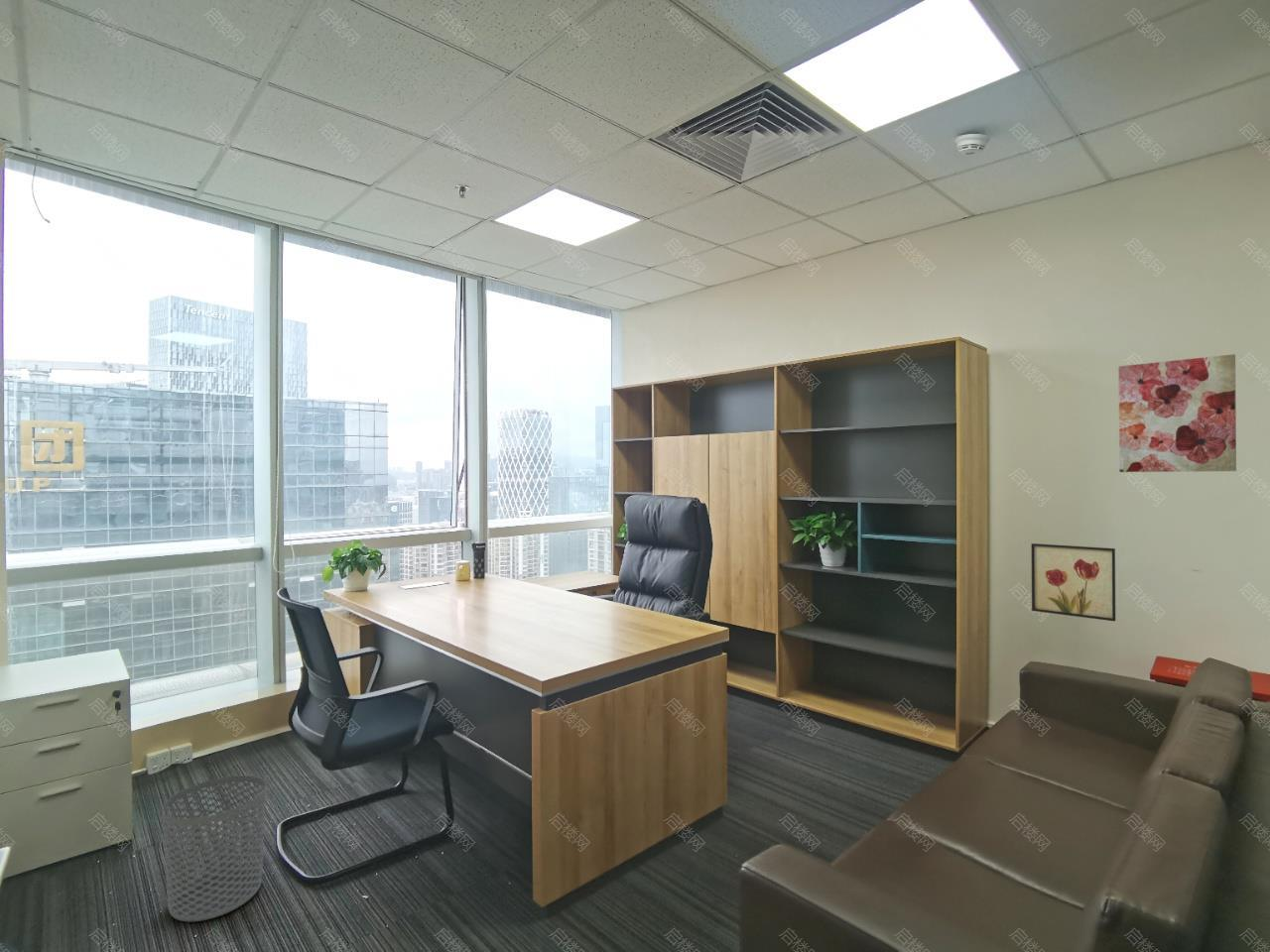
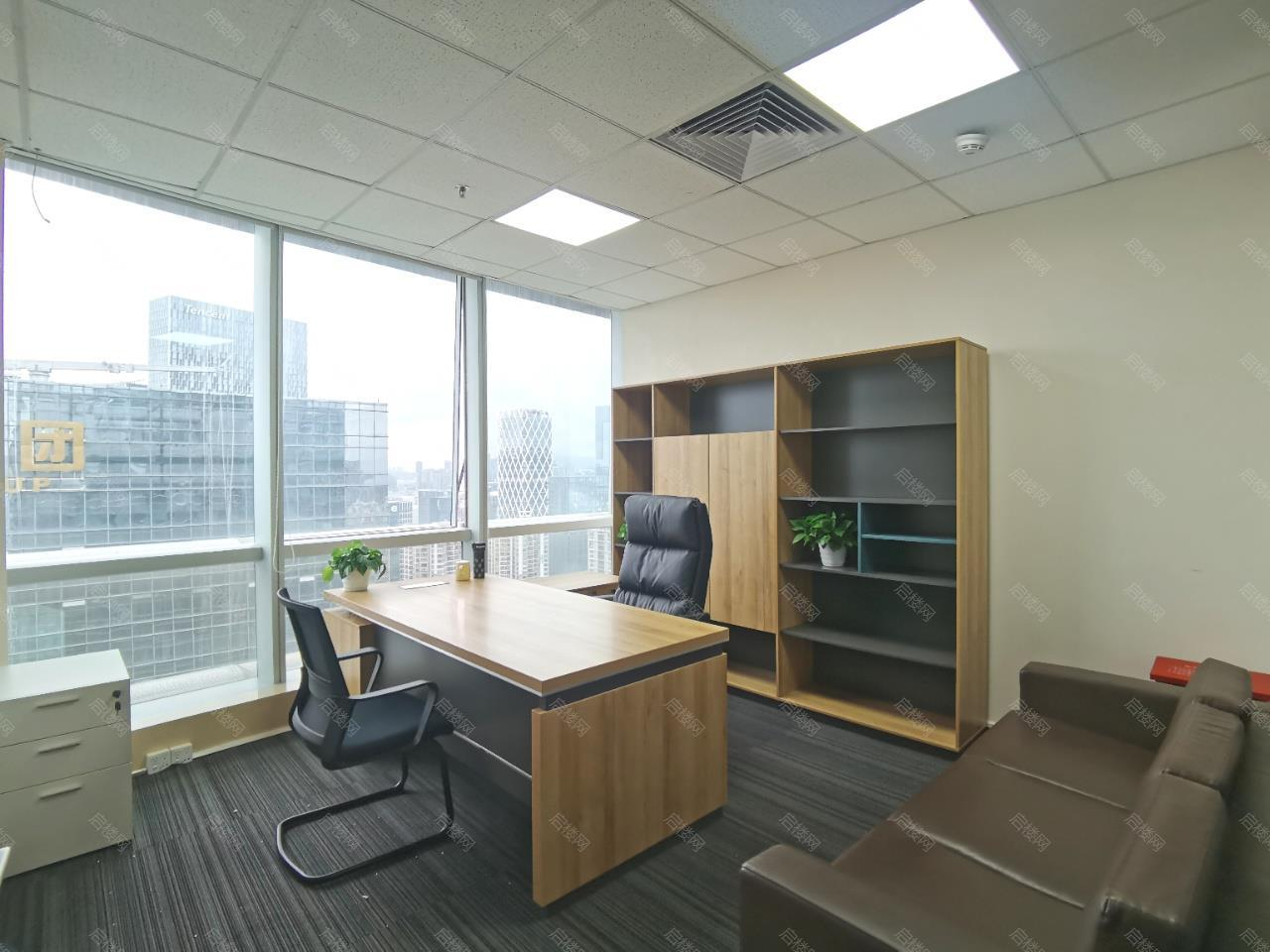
- wall art (1174, 416)
- waste bin (216, 846)
- wall art (1072, 580)
